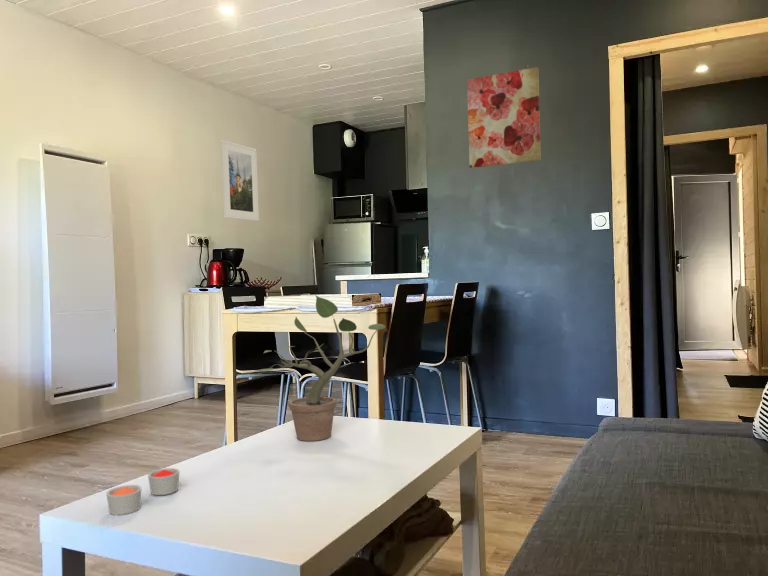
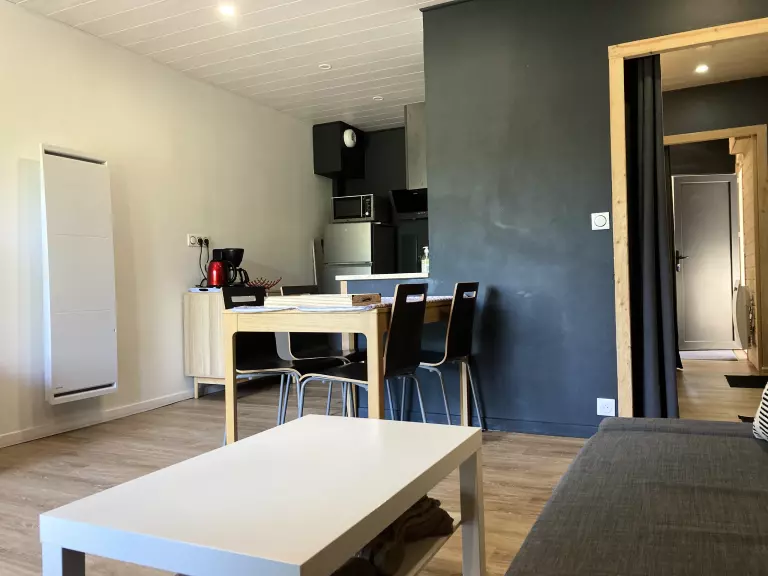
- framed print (240, 181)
- wall art (503, 119)
- candle (140, 488)
- potted plant (318, 368)
